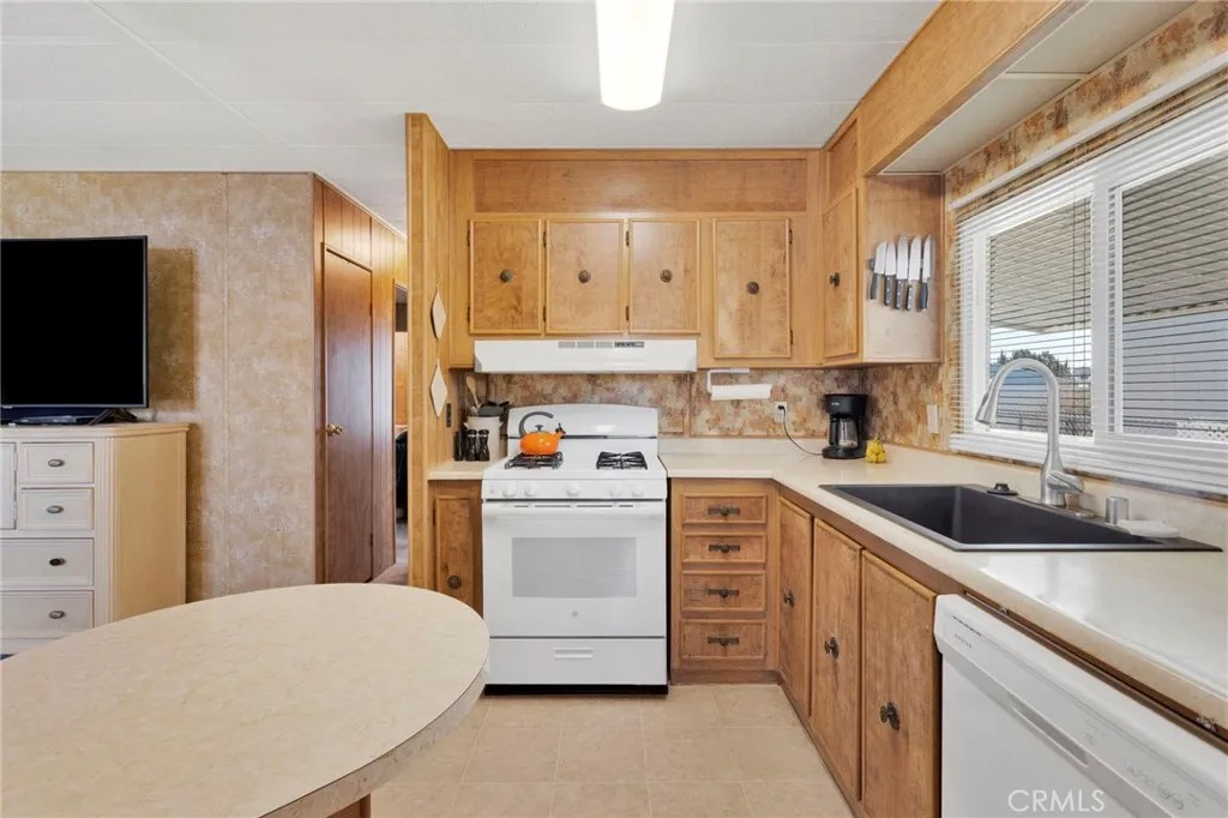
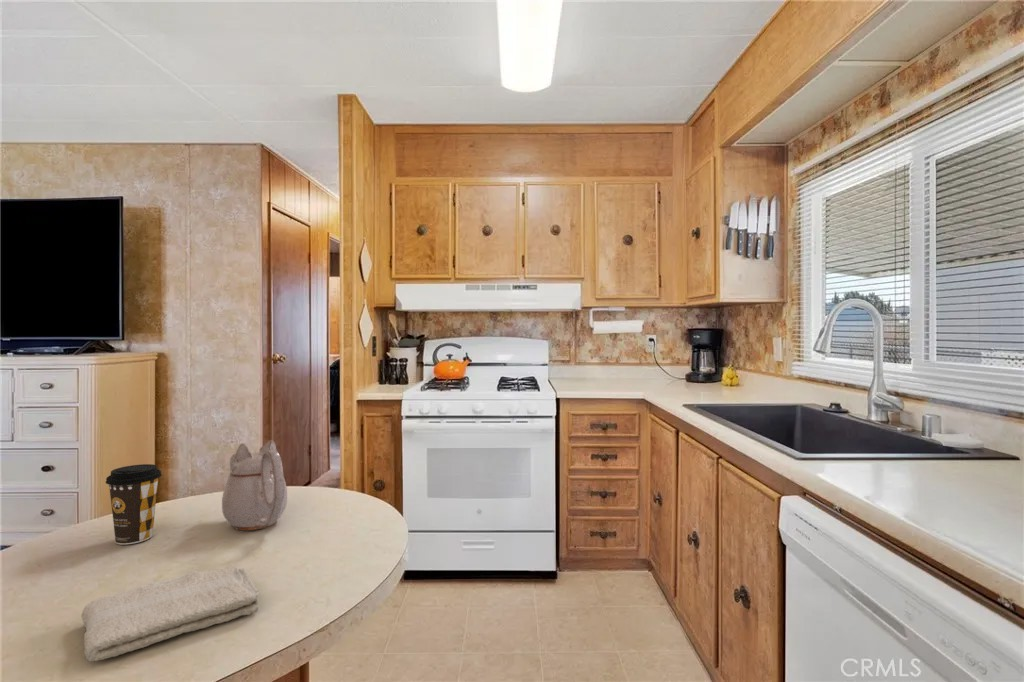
+ coffee cup (134, 503)
+ washcloth (175, 605)
+ teapot (257, 483)
